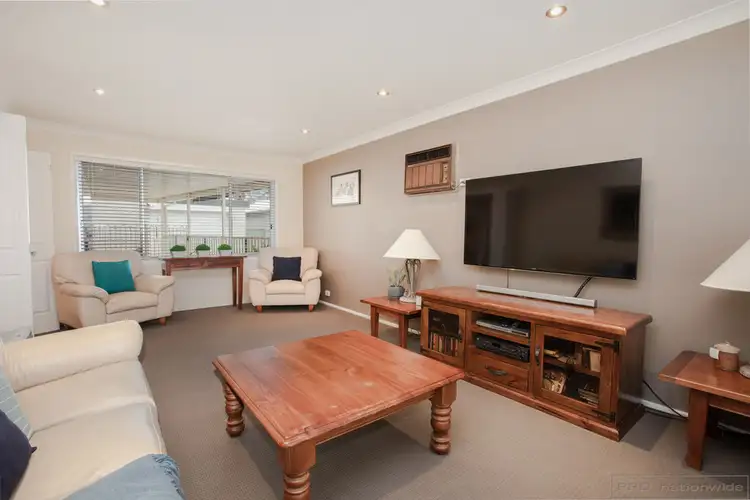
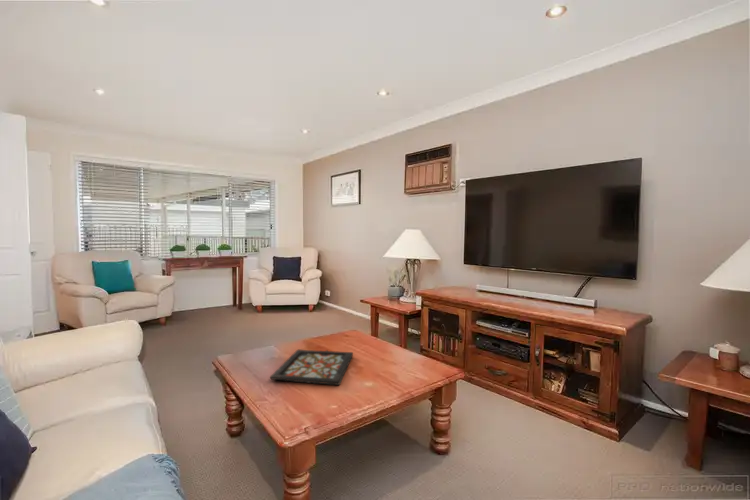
+ decorative tray (315, 365)
